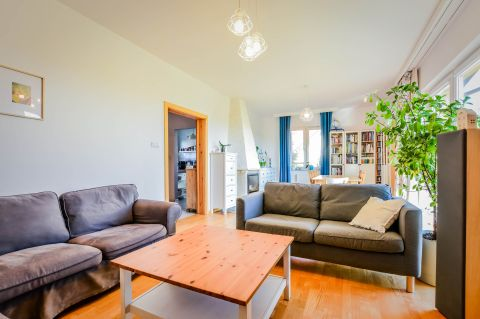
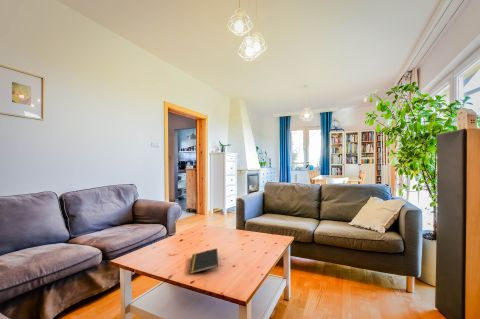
+ notepad (204, 260)
